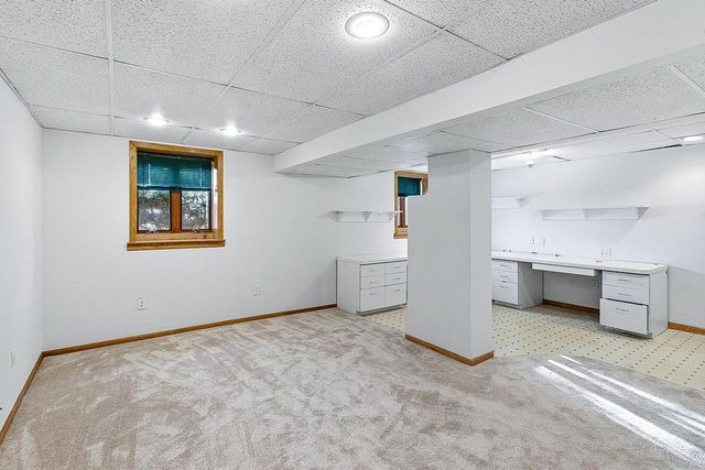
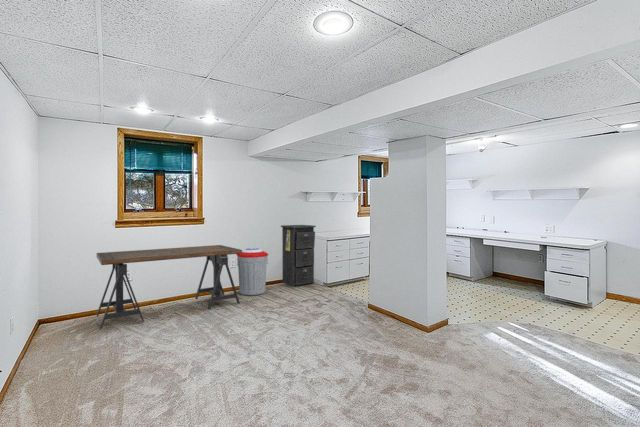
+ trash can (252, 270)
+ desk (169, 259)
+ filing cabinet (299, 254)
